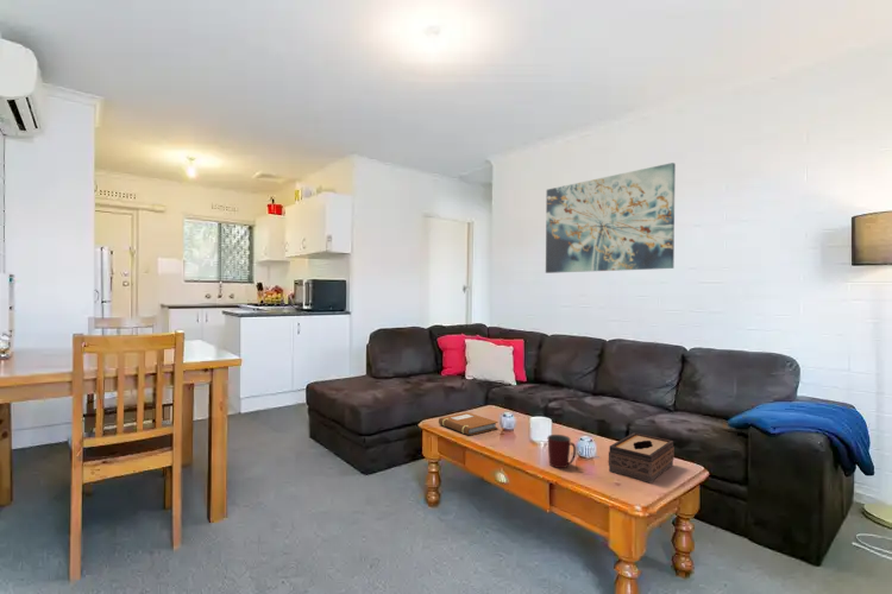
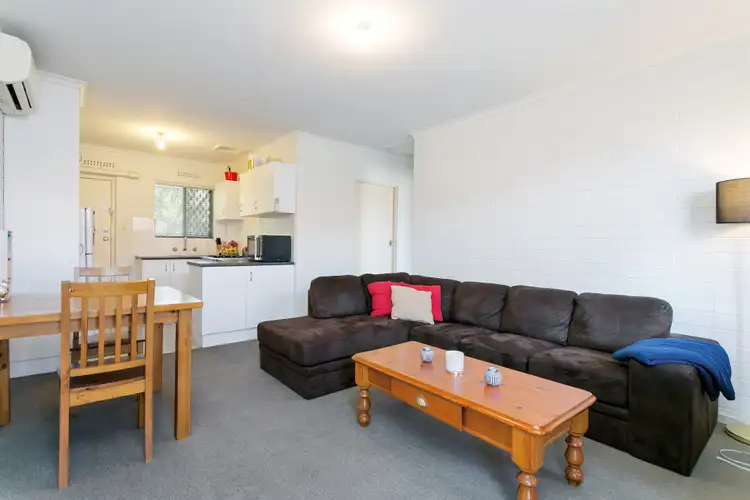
- tissue box (641, 455)
- mug (561, 451)
- notebook (466, 423)
- wall art (602, 225)
